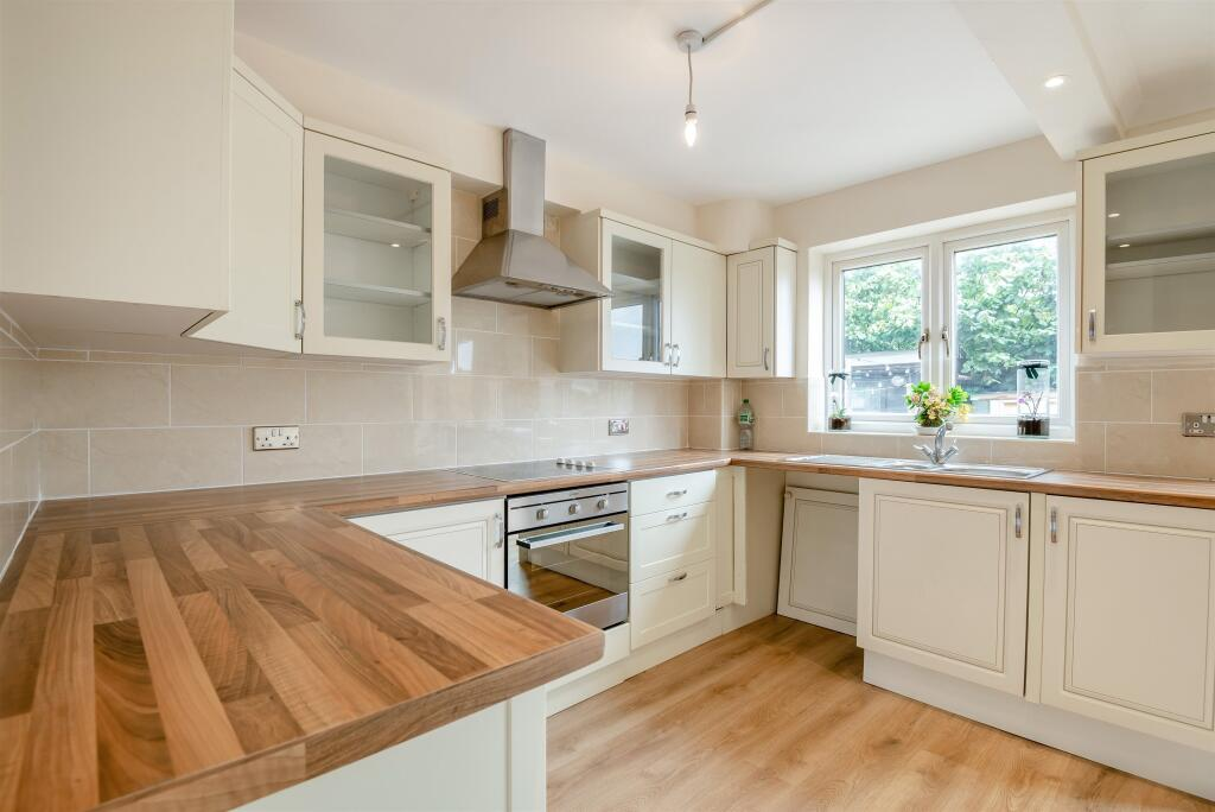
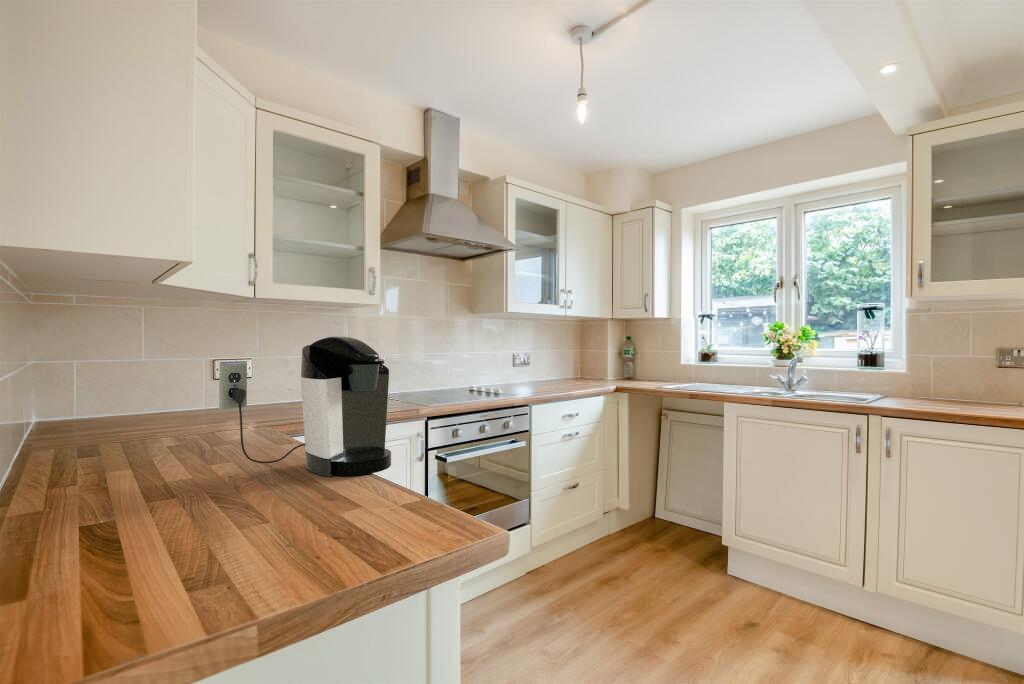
+ coffee maker (324, 403)
